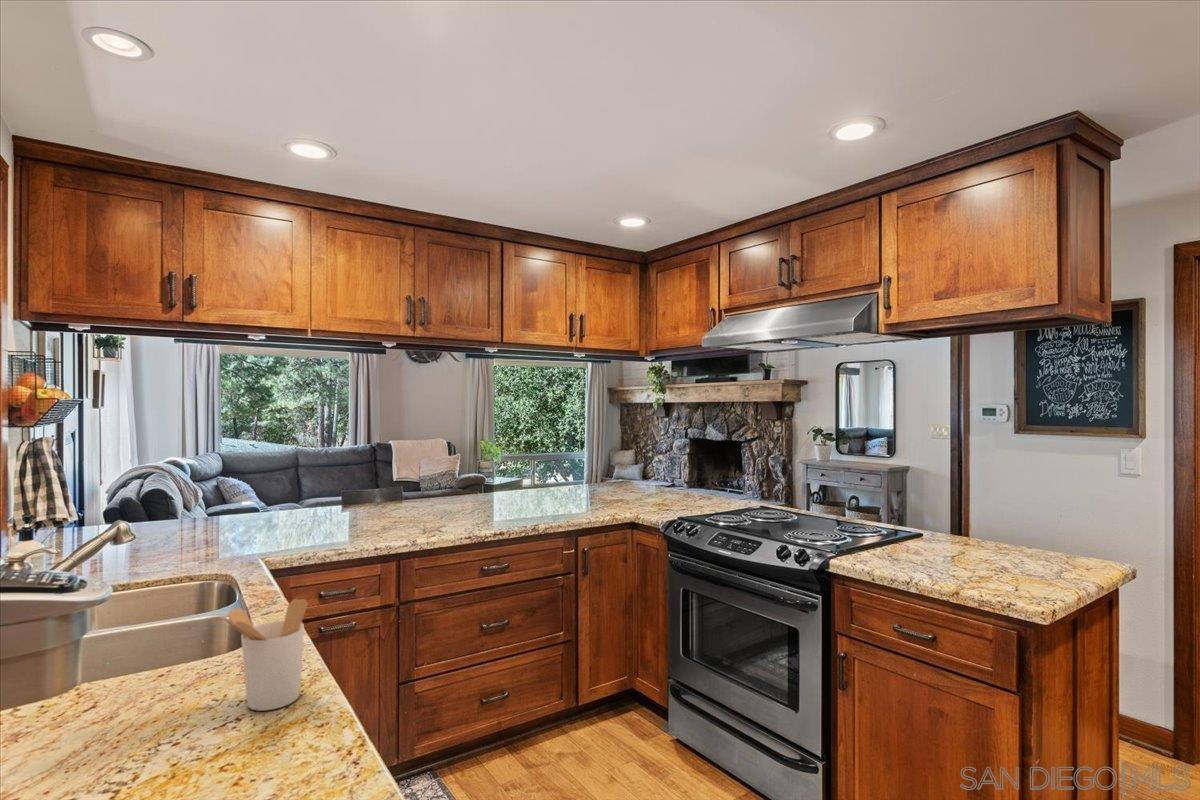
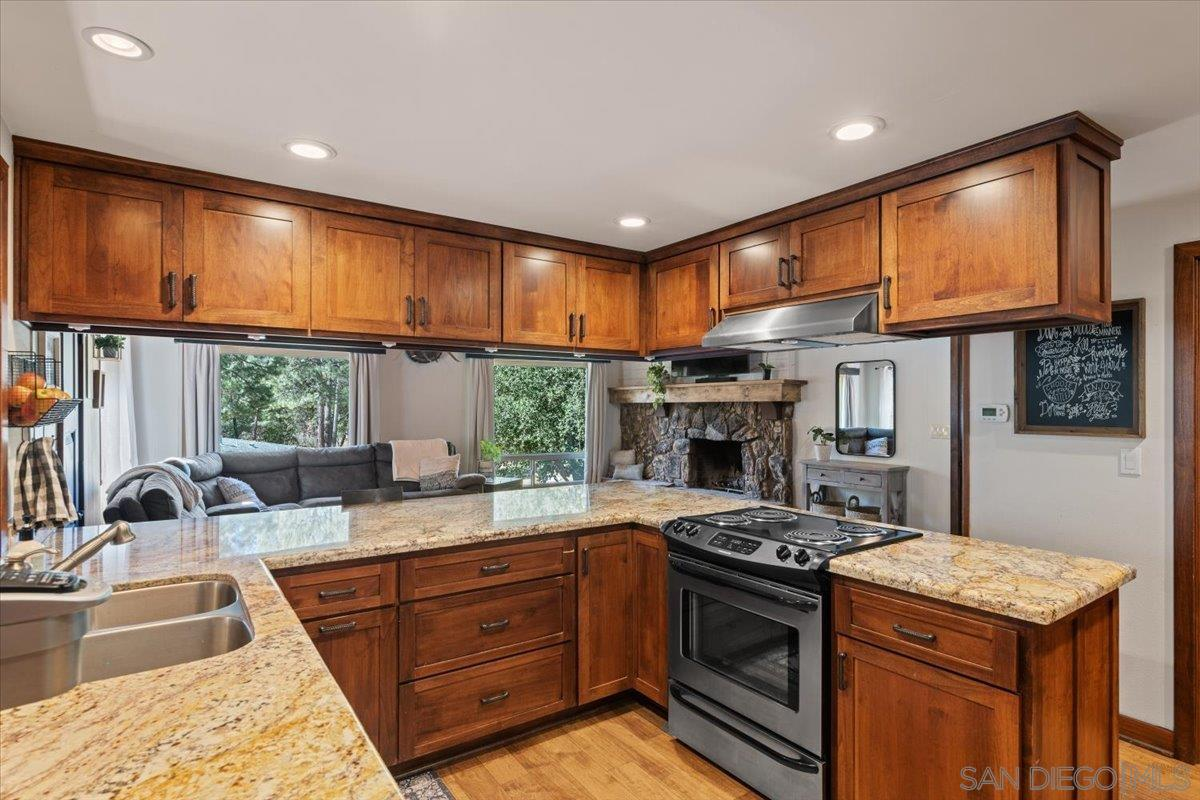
- utensil holder (262, 653)
